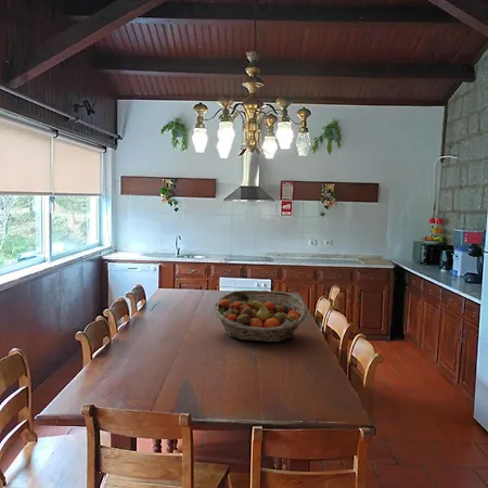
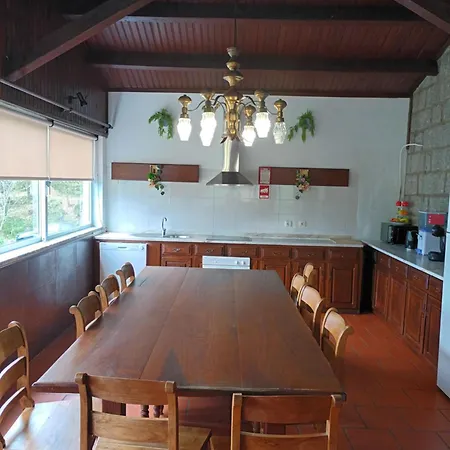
- fruit basket (260, 314)
